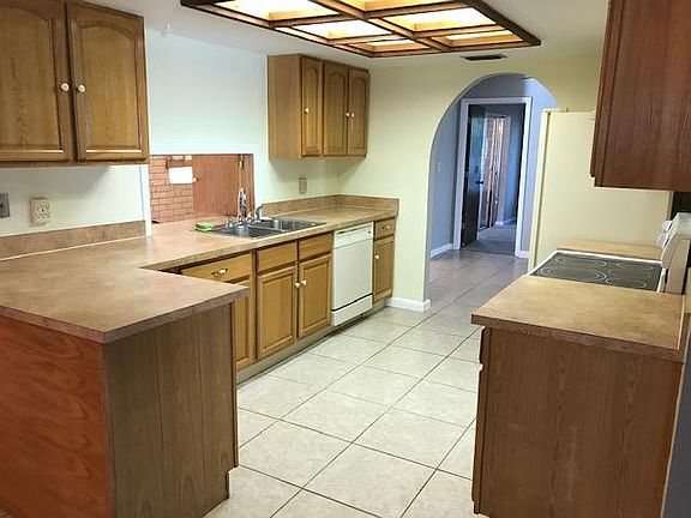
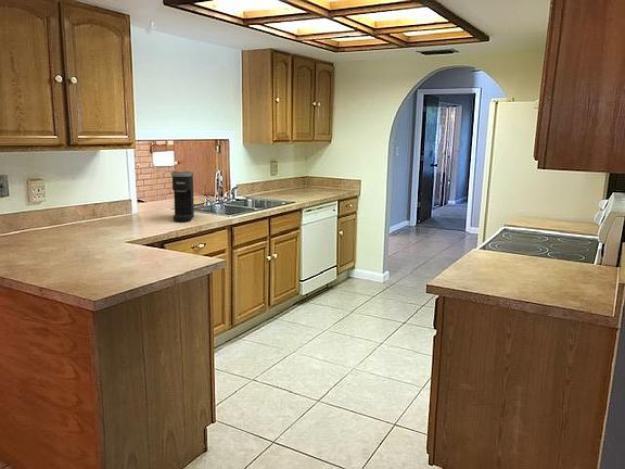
+ coffee maker (182, 194)
